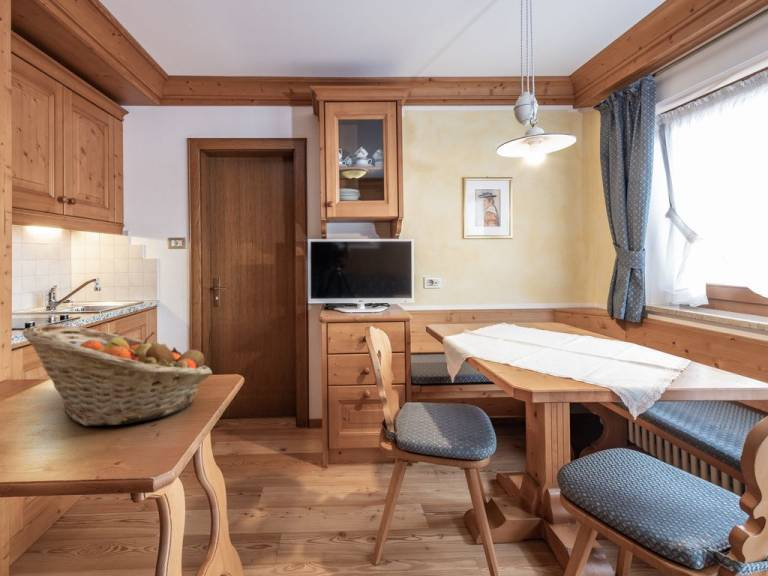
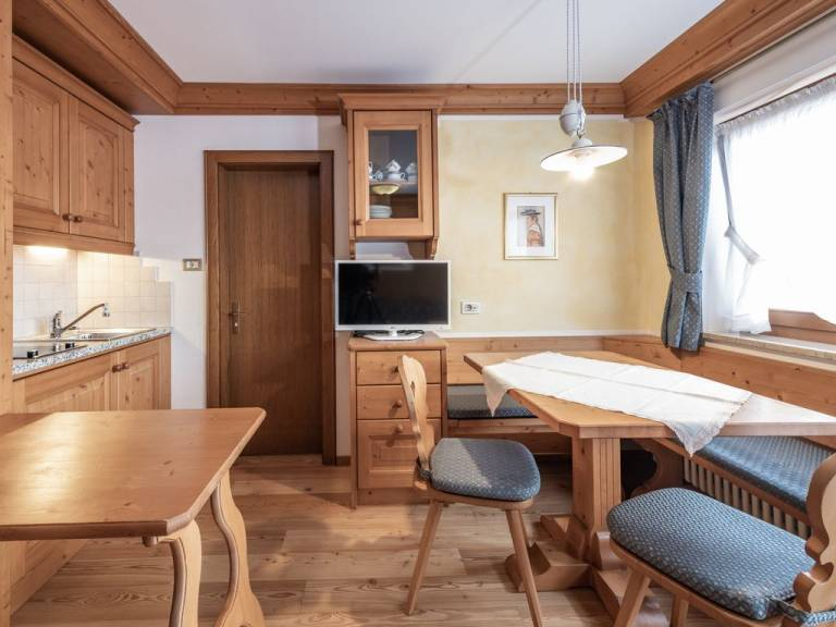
- fruit basket (124, 364)
